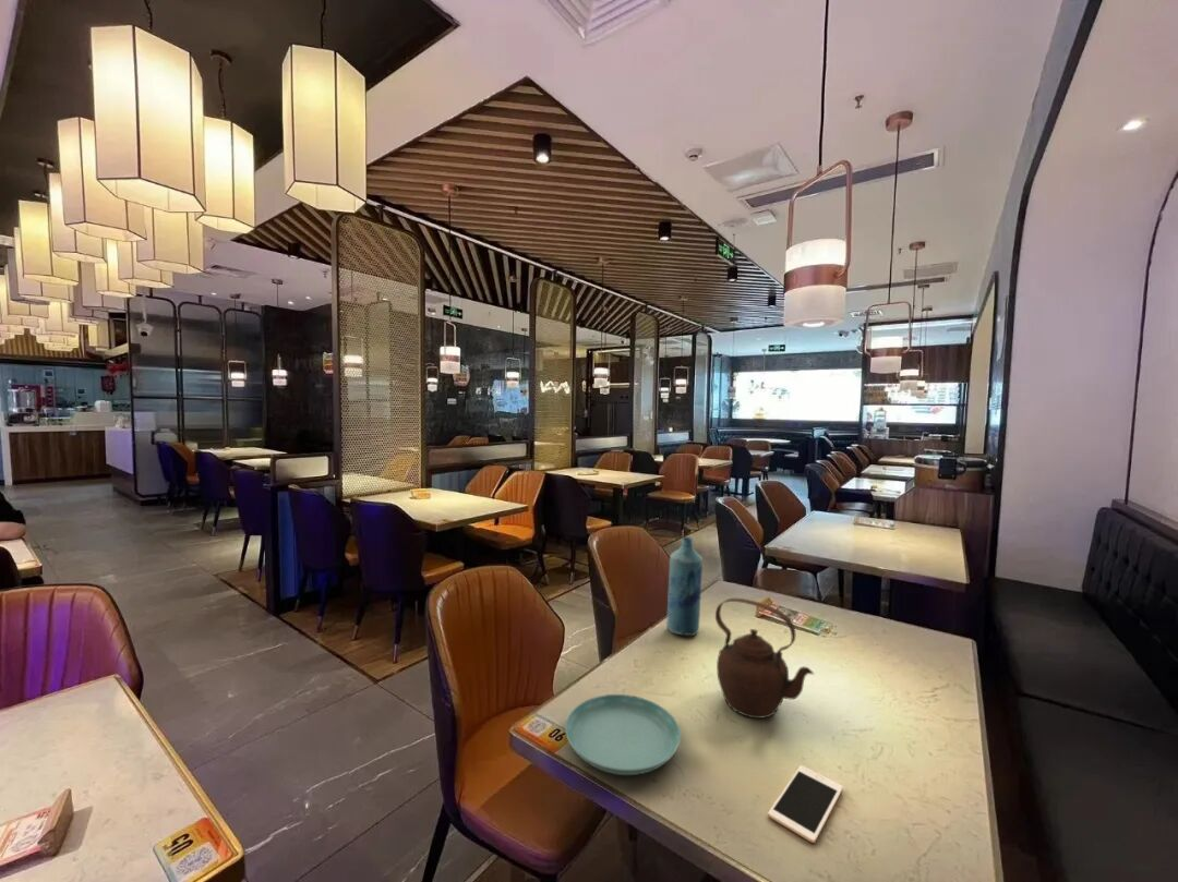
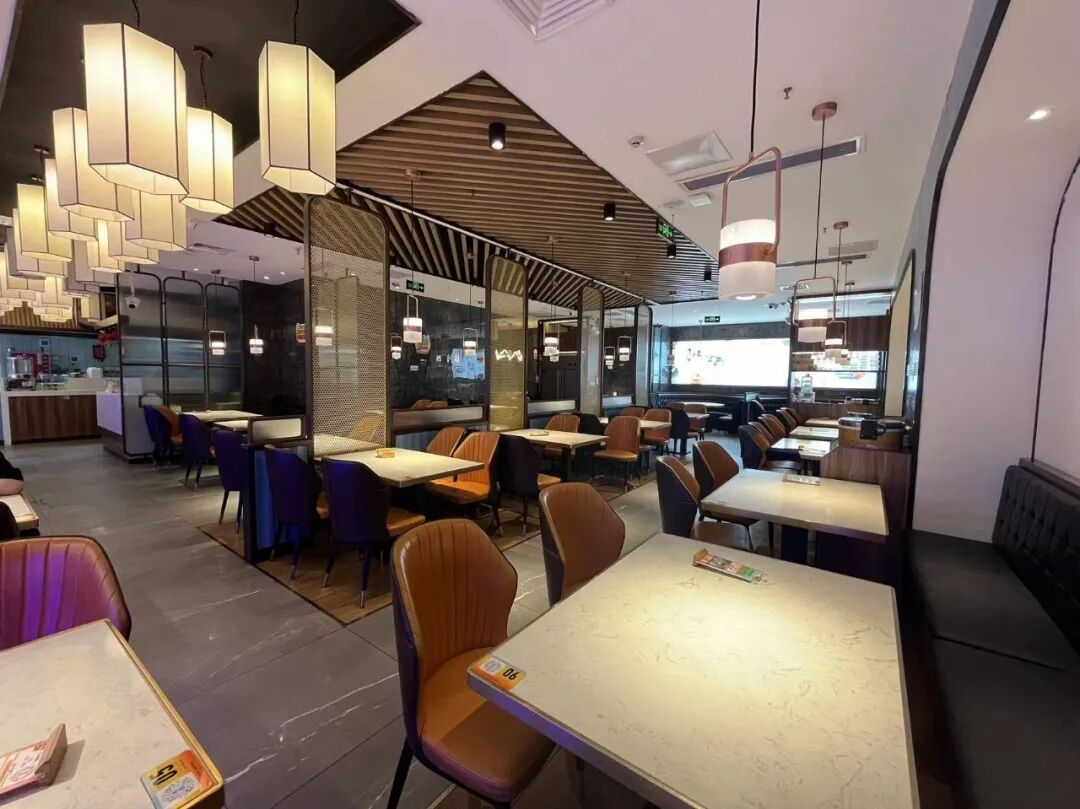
- bottle (684, 584)
- saucer (622, 734)
- cell phone (806, 800)
- teapot (761, 656)
